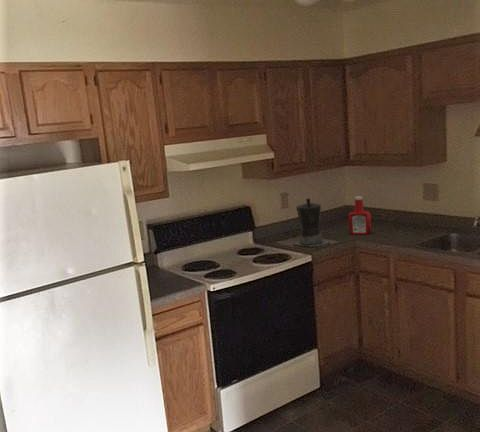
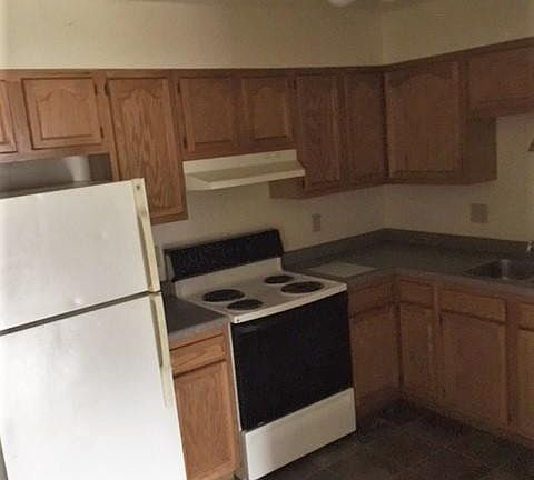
- coffee maker (309, 221)
- soap bottle (359, 215)
